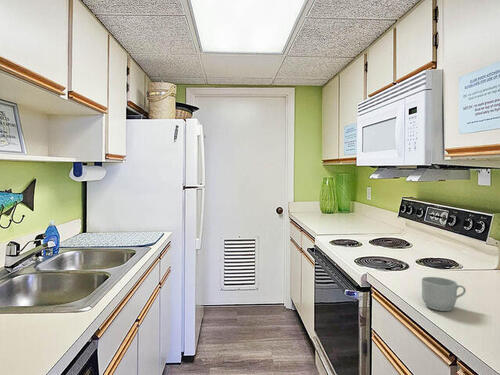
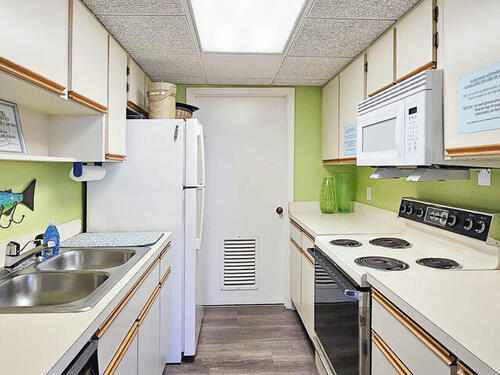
- mug (443, 294)
